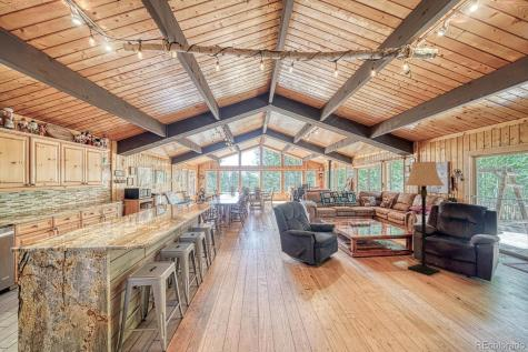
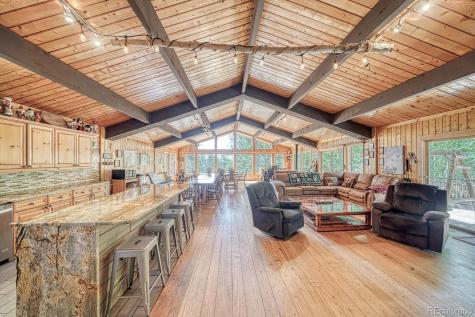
- lamp (424, 215)
